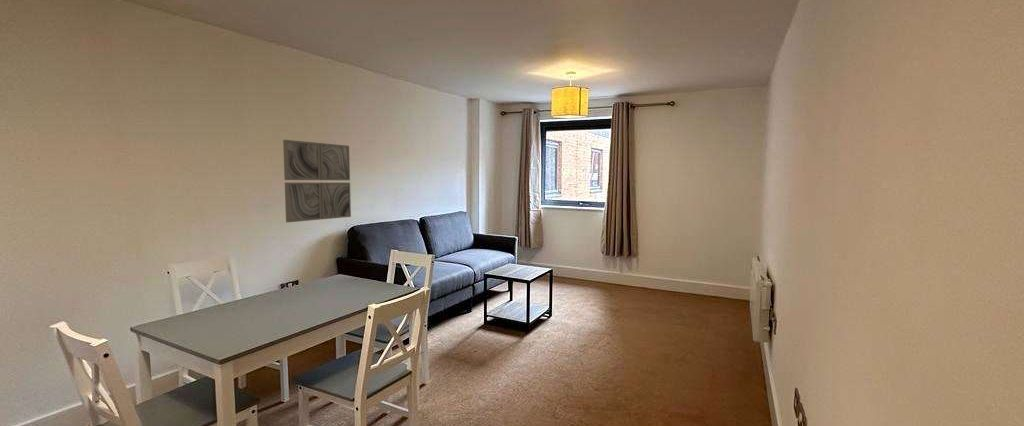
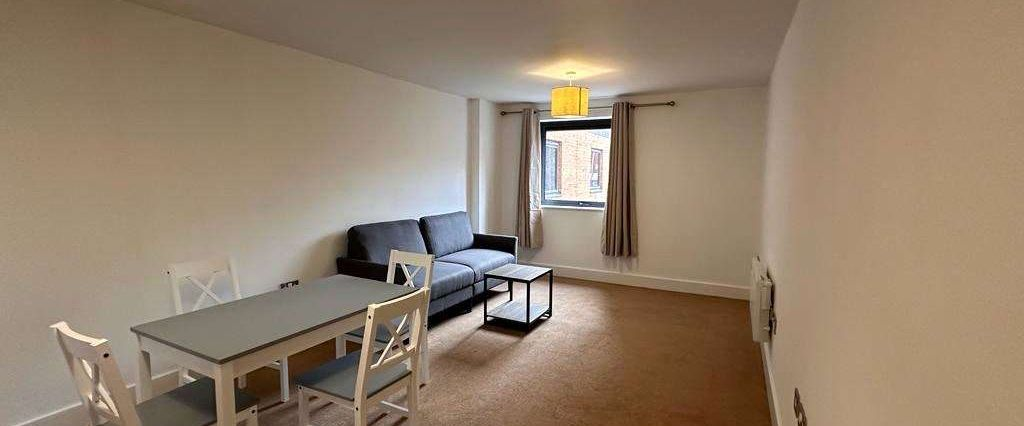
- wall art (319, 182)
